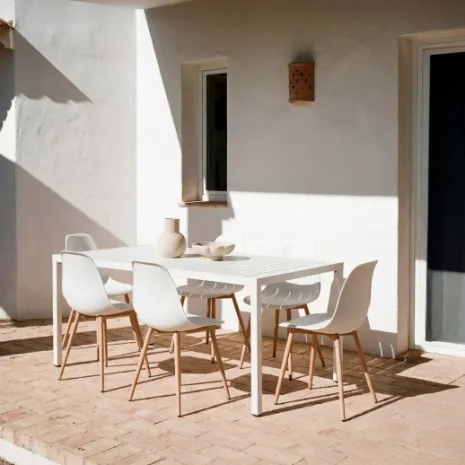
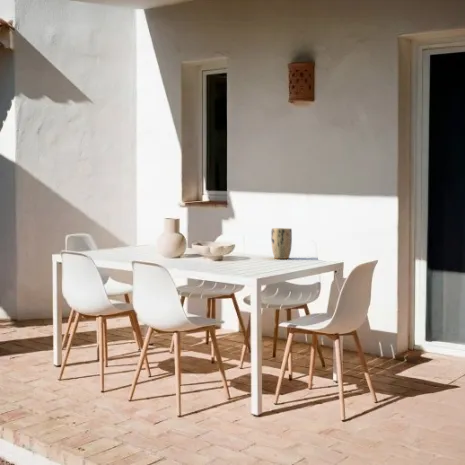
+ plant pot (281, 243)
